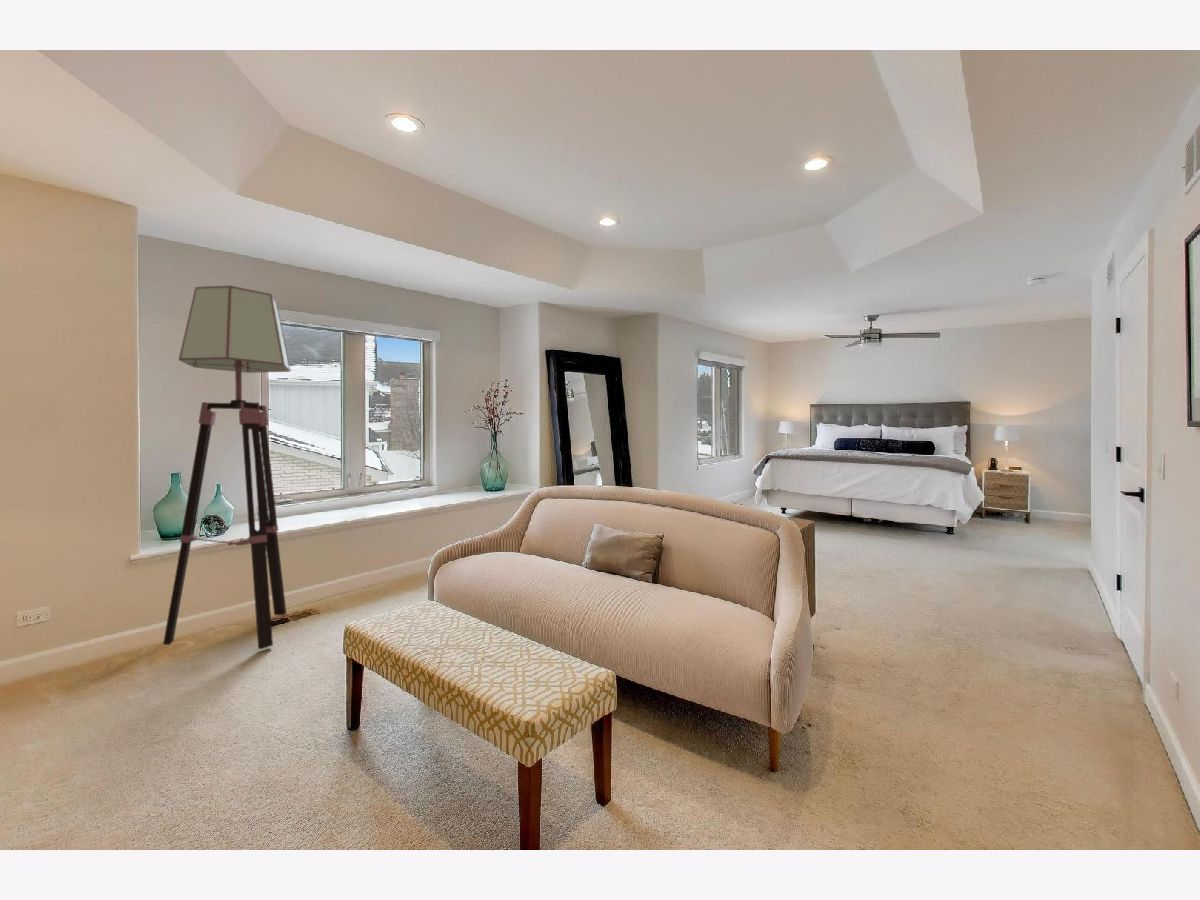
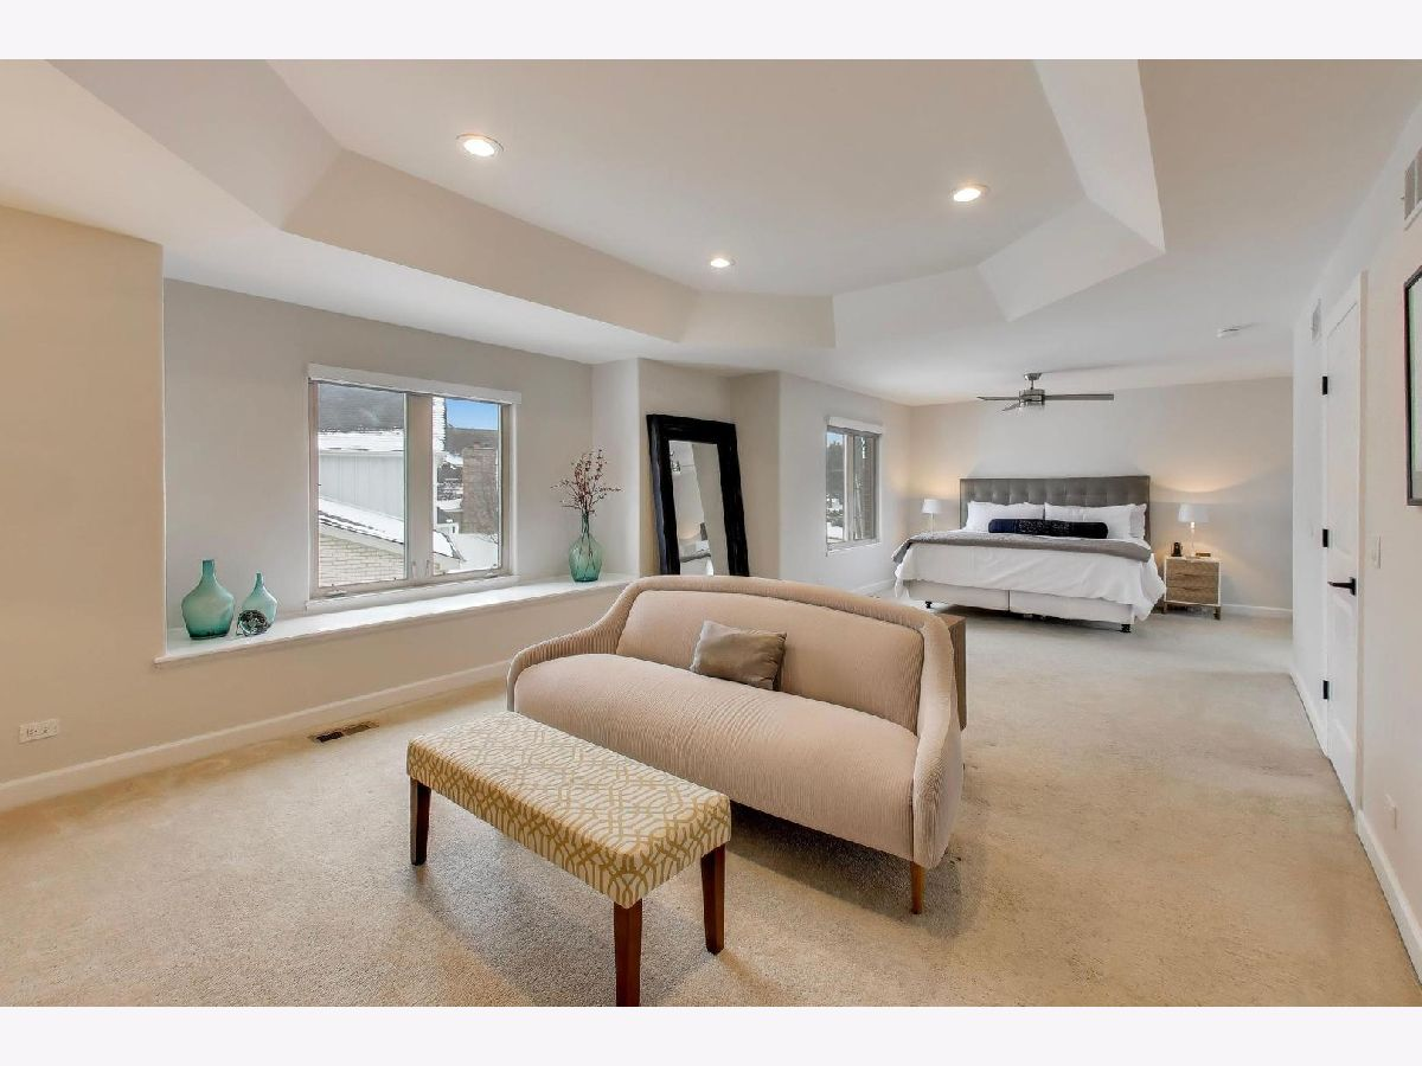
- floor lamp (244, 463)
